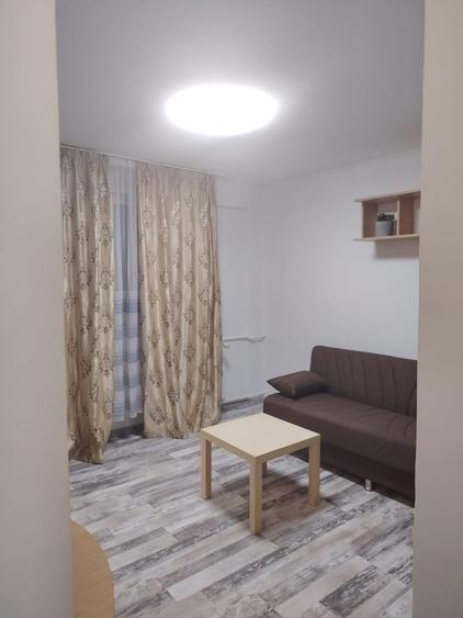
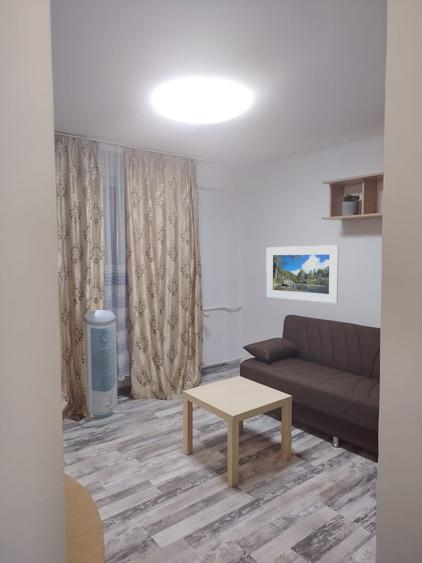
+ air purifier (101, 365)
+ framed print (299, 273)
